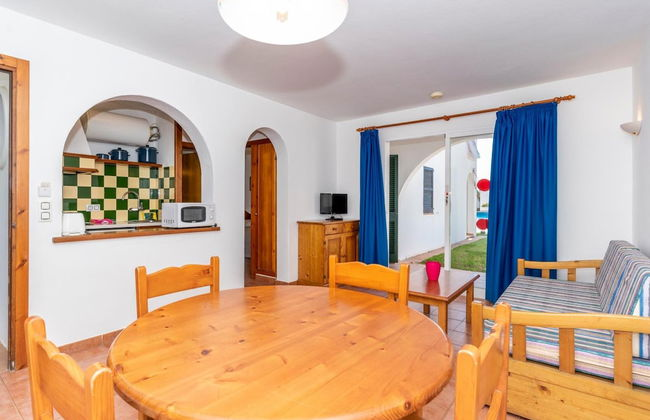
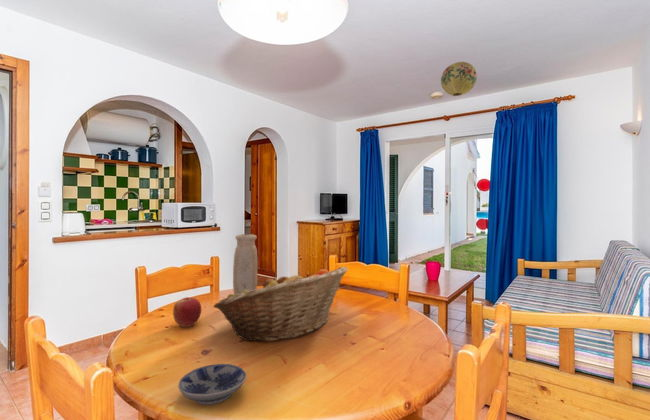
+ paper lantern (458, 79)
+ bowl (213, 385)
+ vase (245, 268)
+ fruit basket (286, 296)
+ apple (187, 311)
